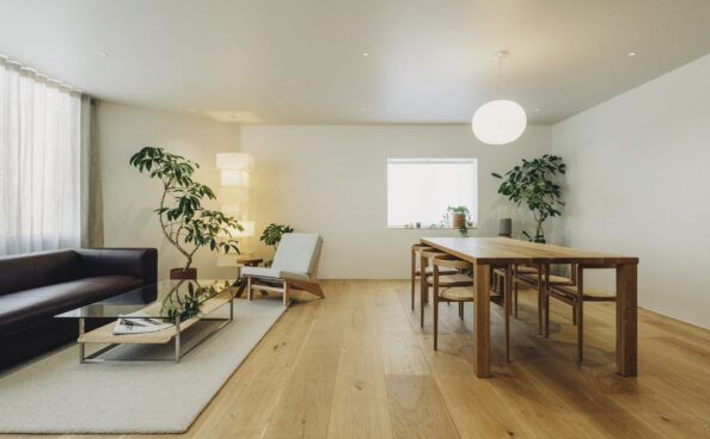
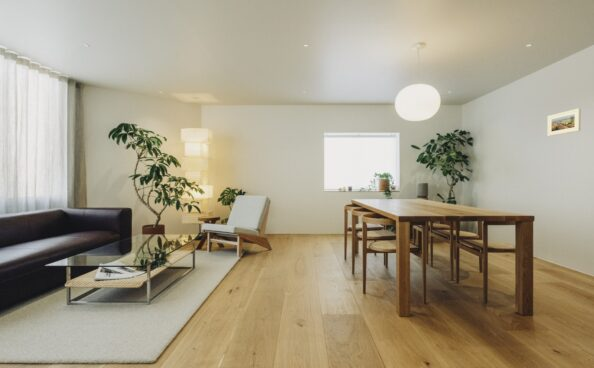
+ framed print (563, 123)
